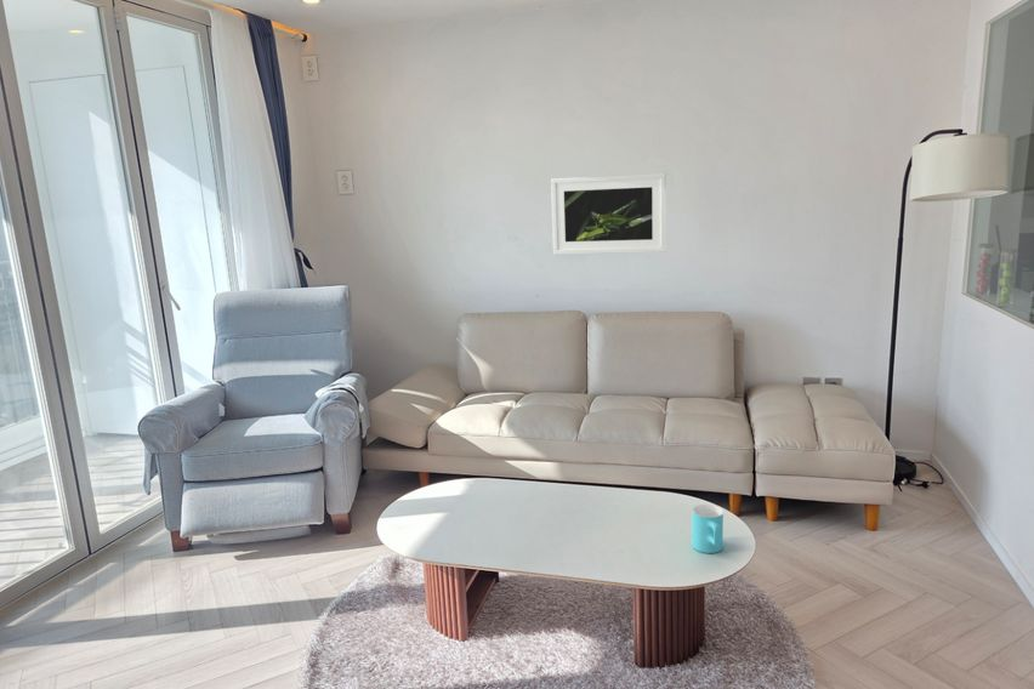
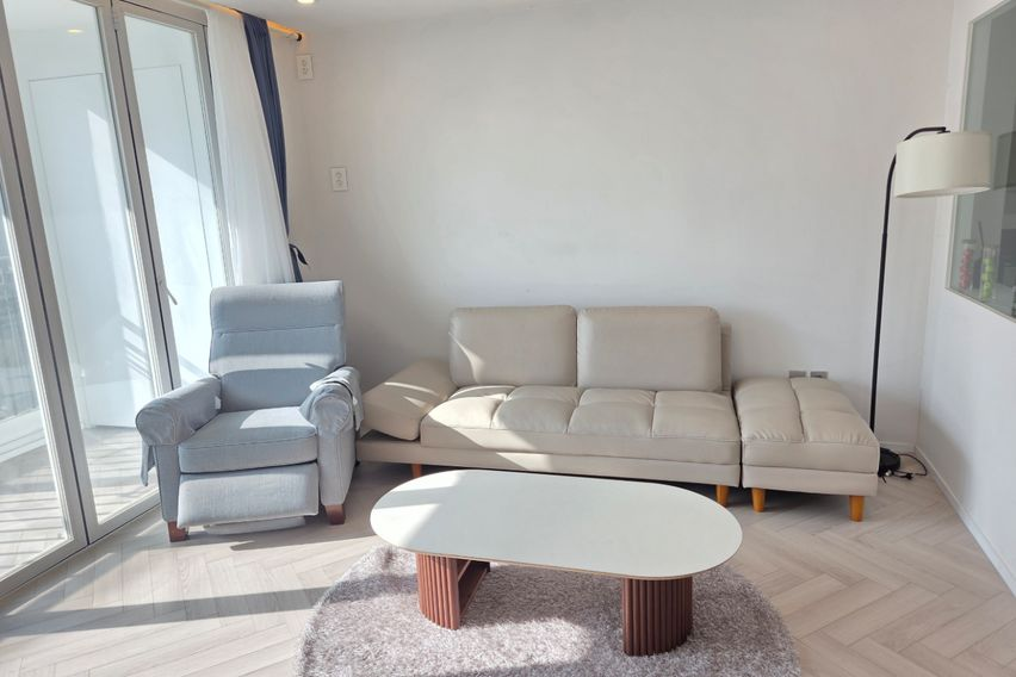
- cup (706, 530)
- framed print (607, 215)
